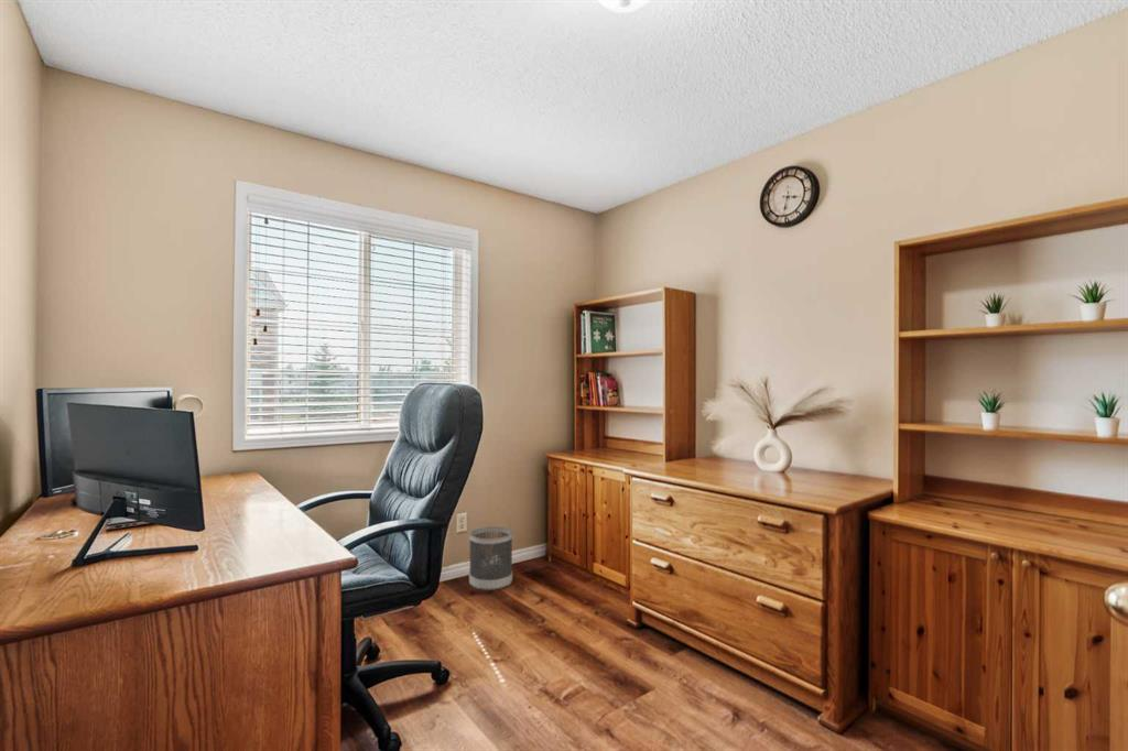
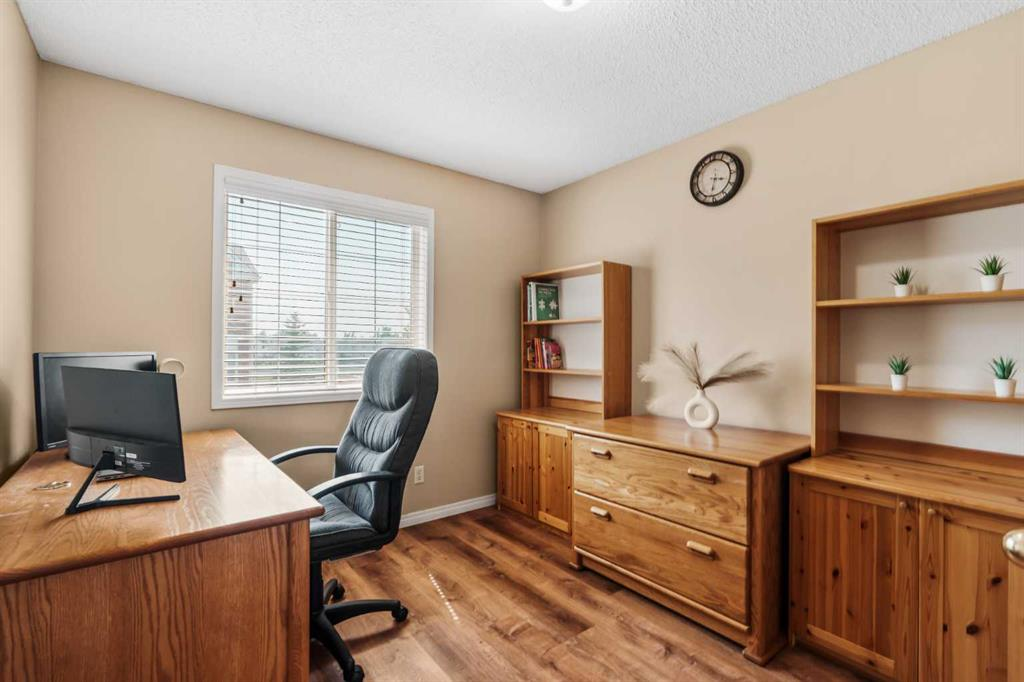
- wastebasket (490, 557)
